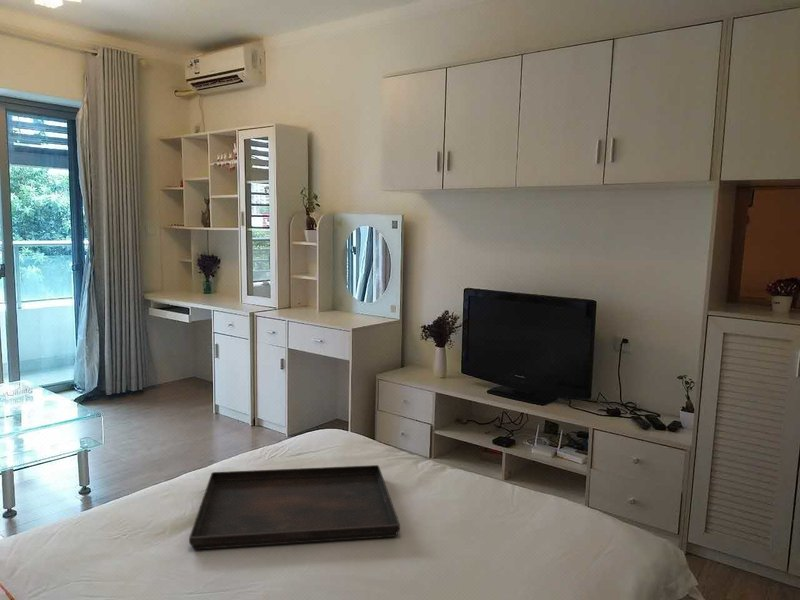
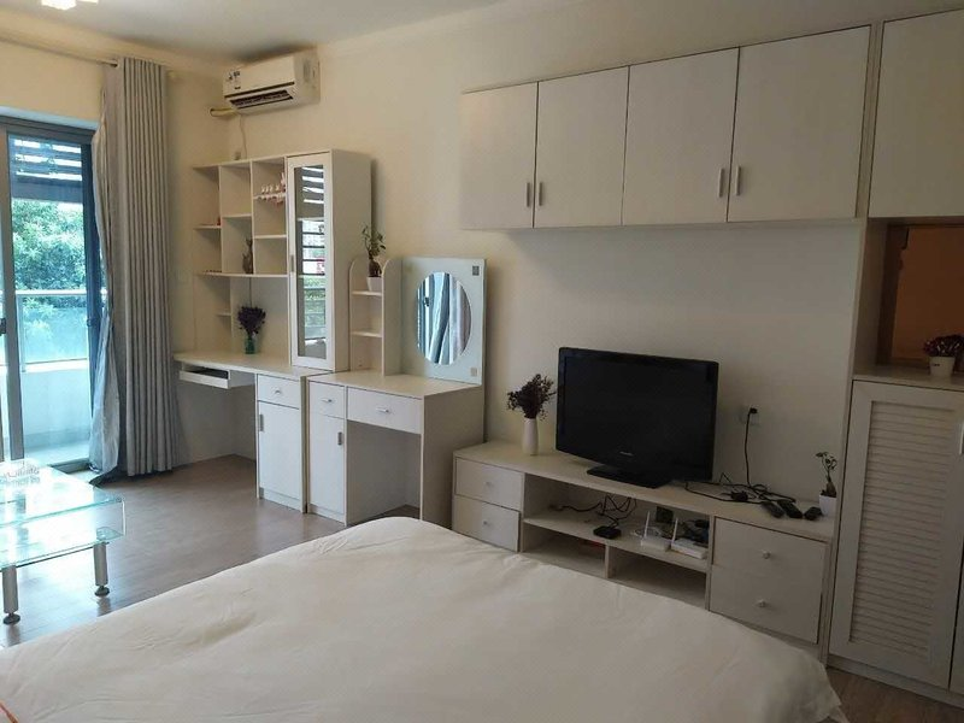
- serving tray (297, 502)
